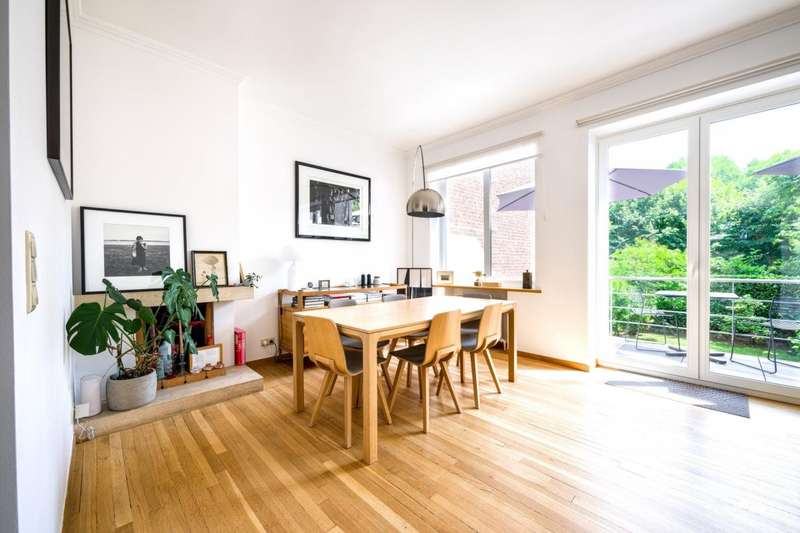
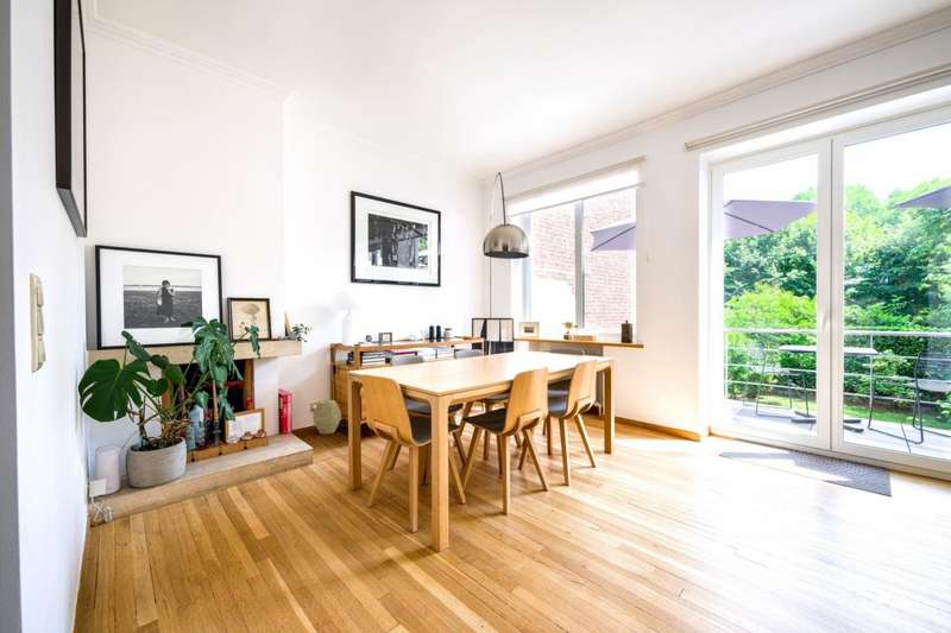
+ woven basket (327, 416)
